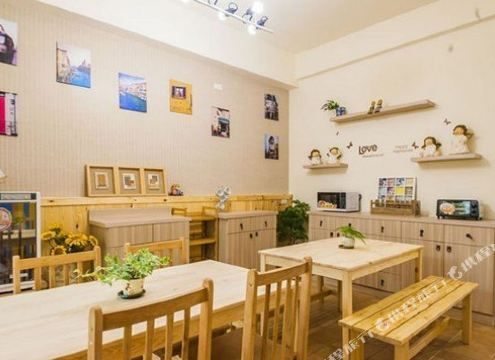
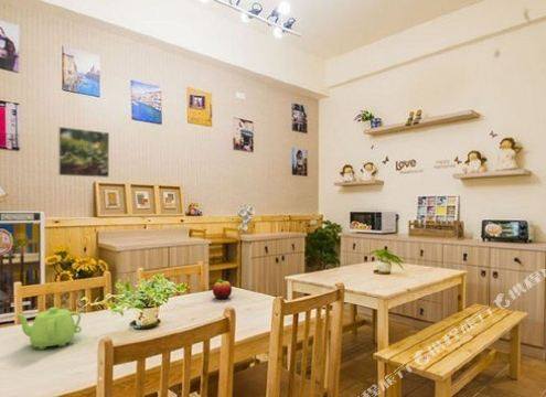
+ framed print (84, 152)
+ teapot (49, 325)
+ fruit (222, 289)
